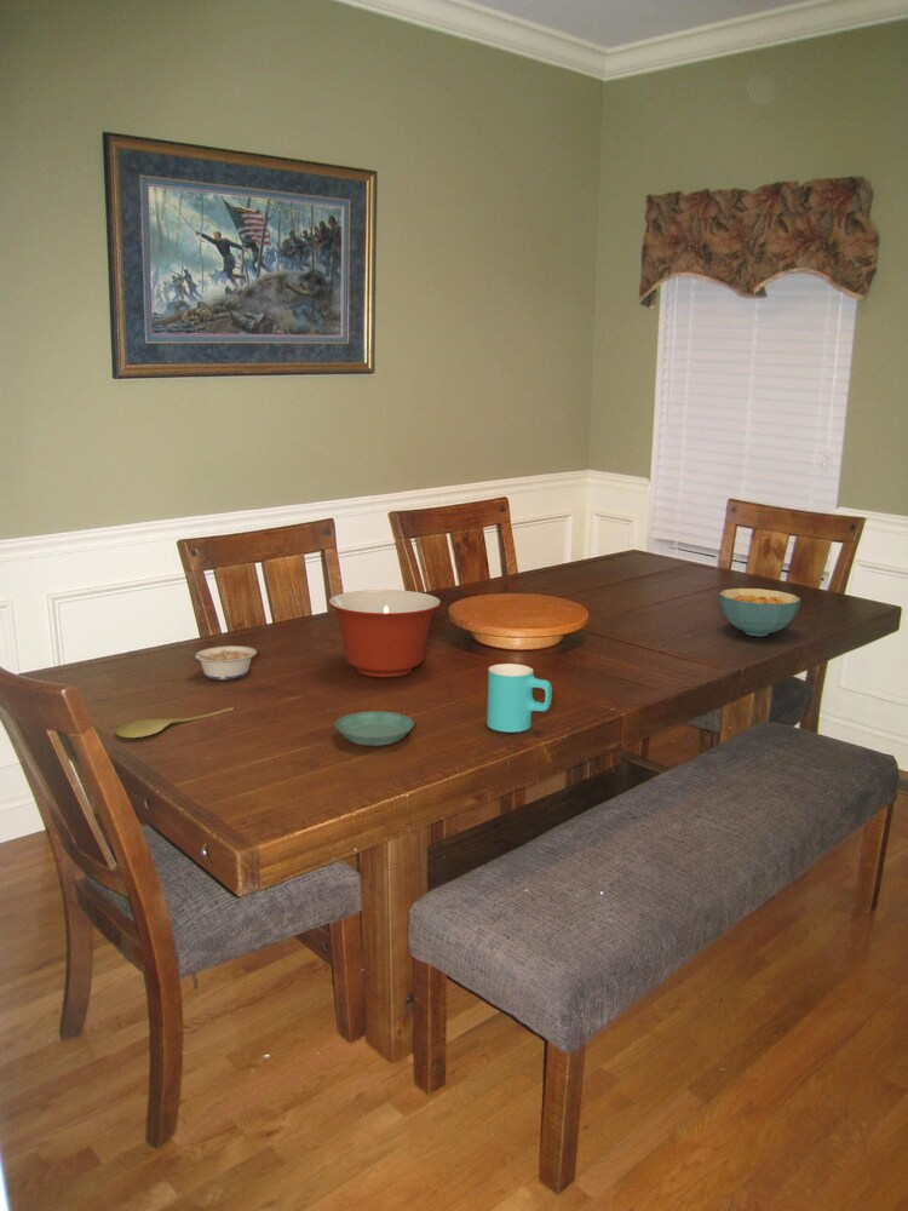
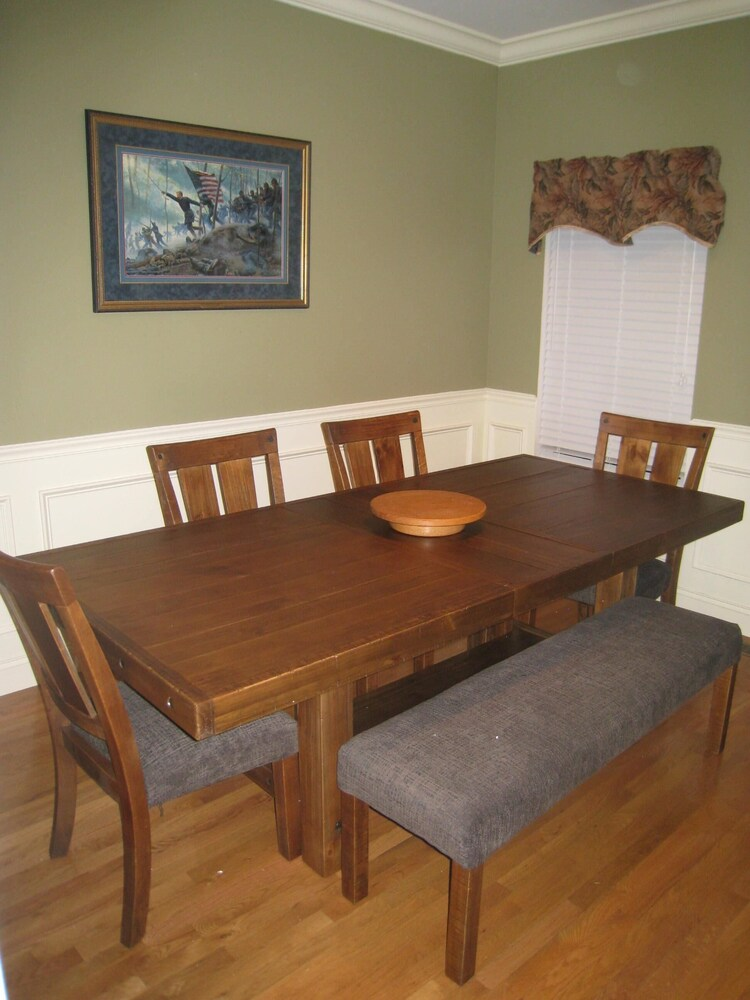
- cup (516, 699)
- saucer (374, 729)
- cereal bowl (757, 614)
- mixing bowl (384, 635)
- legume (224, 661)
- spoon (177, 719)
